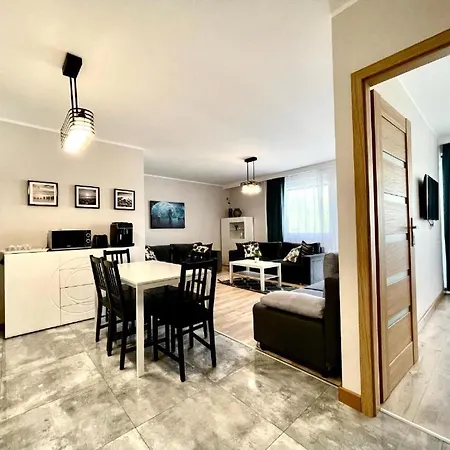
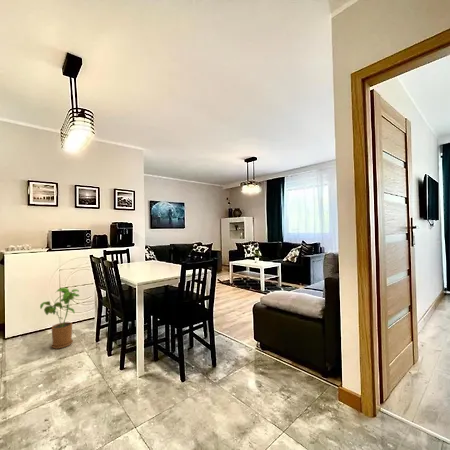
+ house plant (59, 317)
